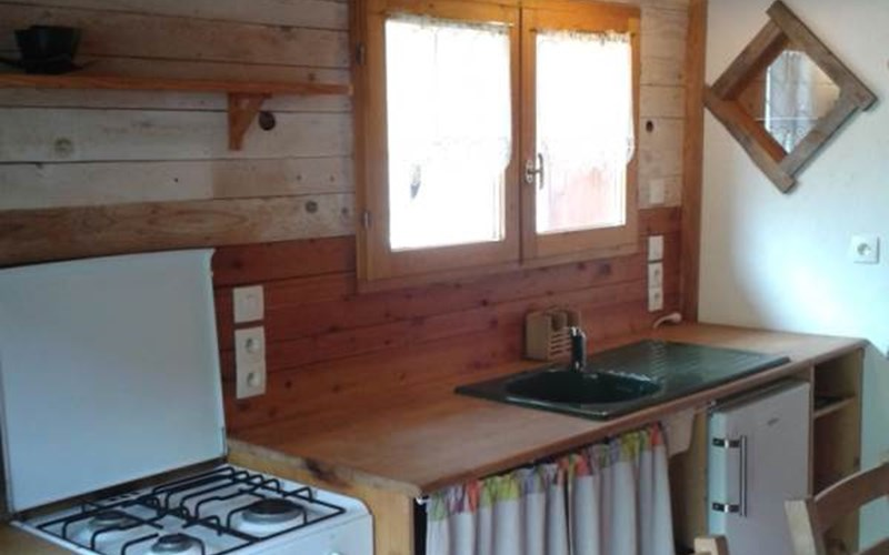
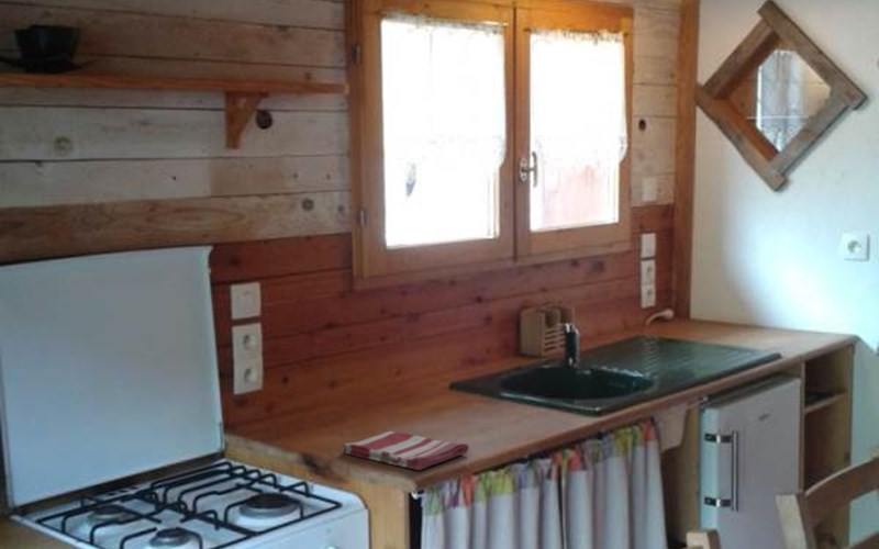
+ dish towel (404, 447)
